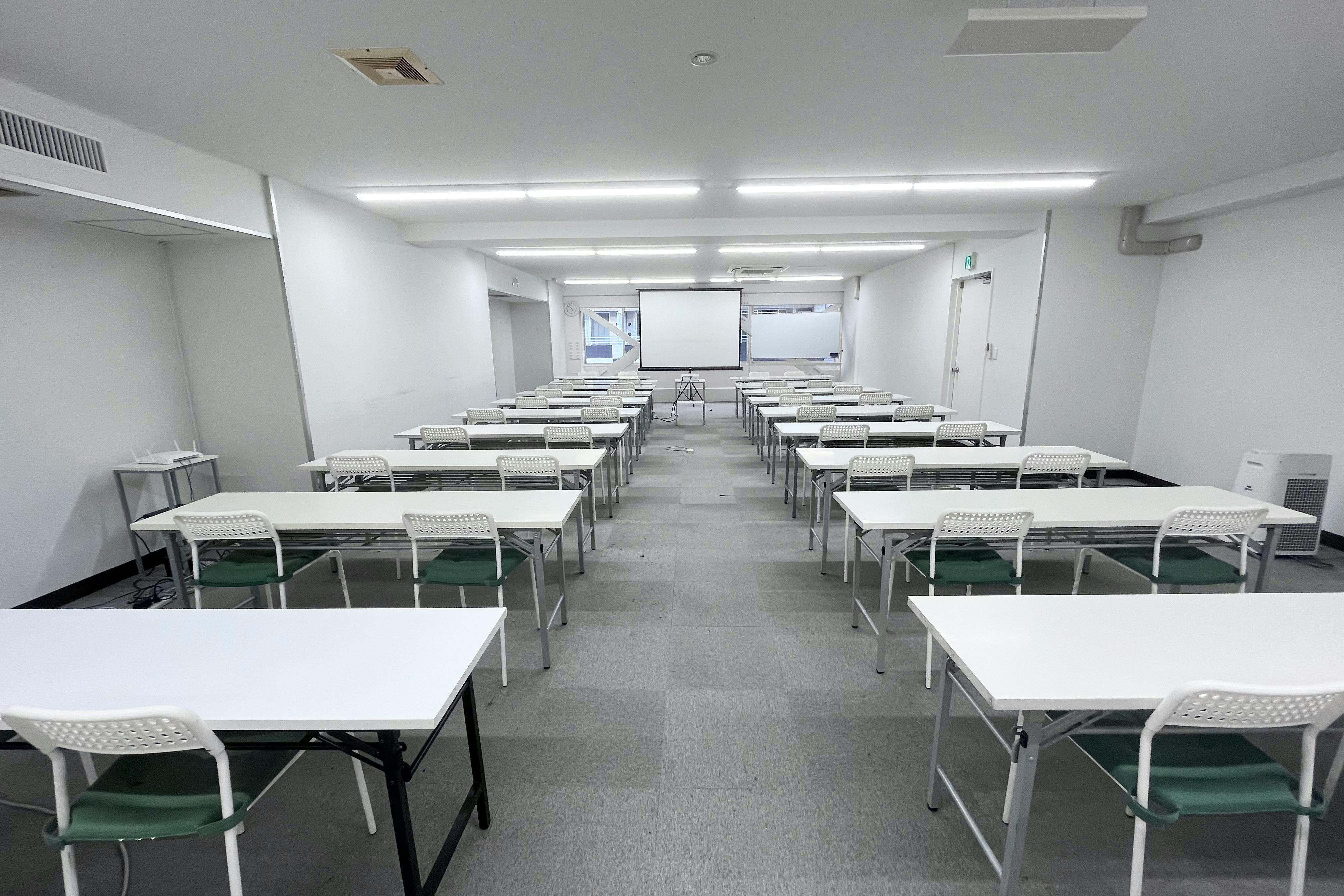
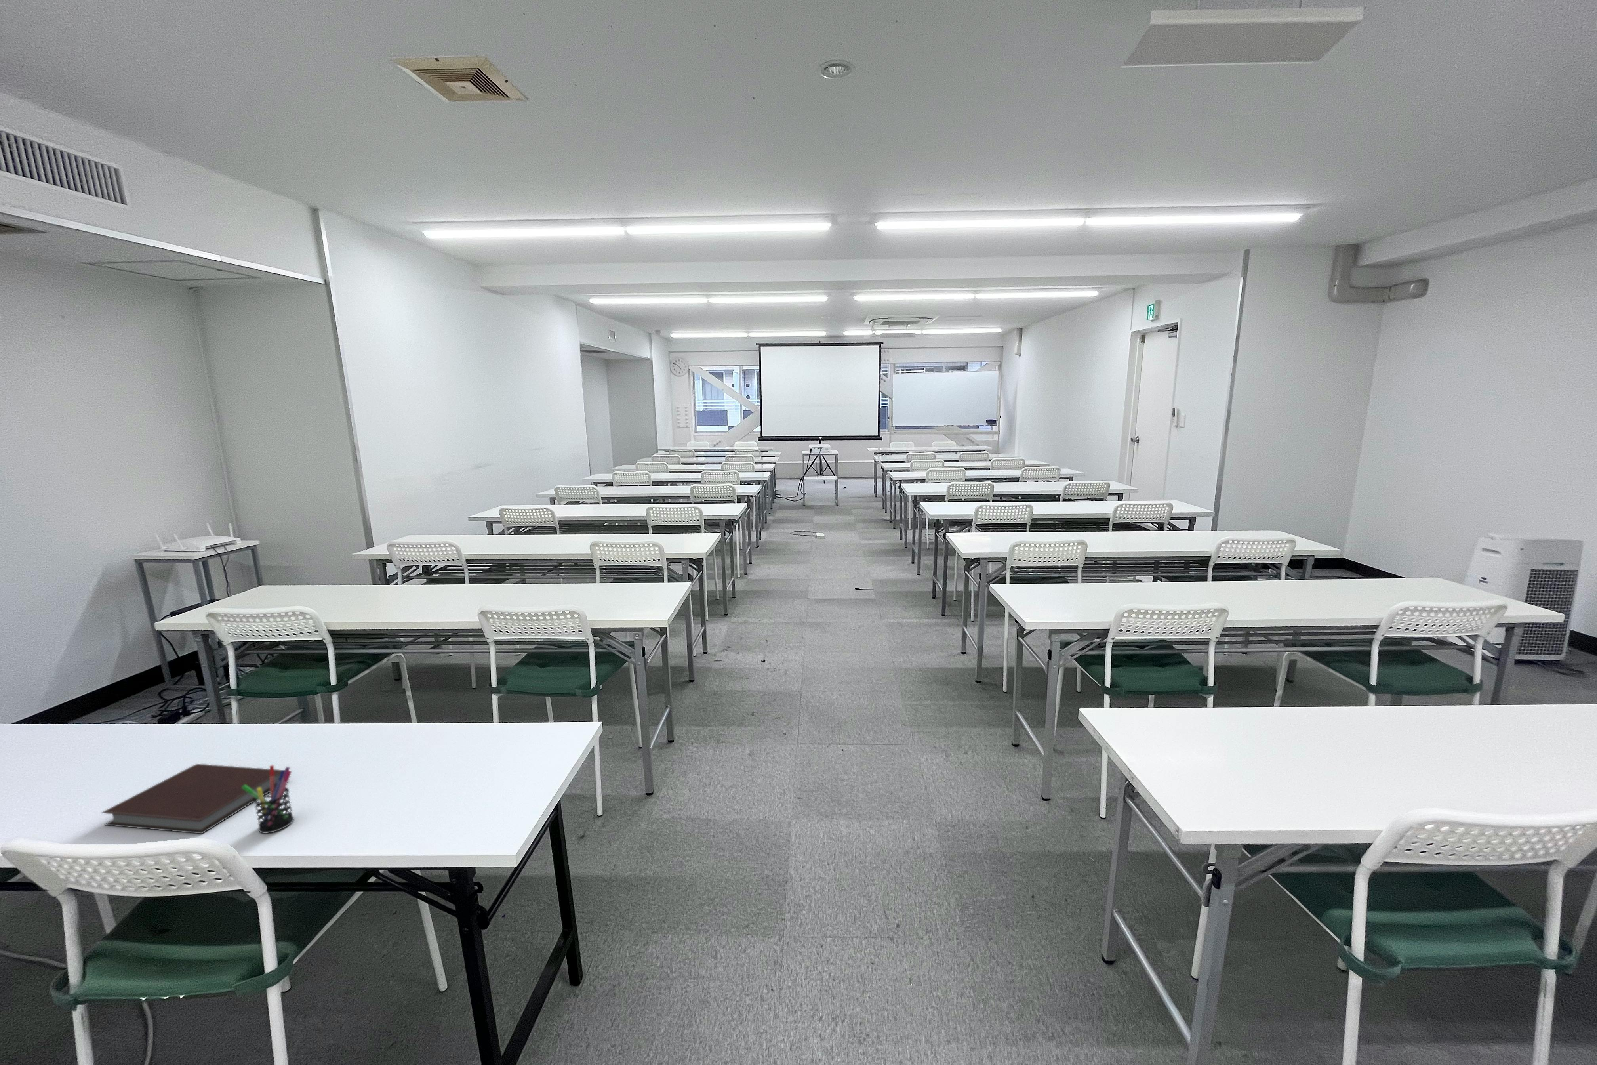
+ pen holder (269, 798)
+ notebook (200, 795)
